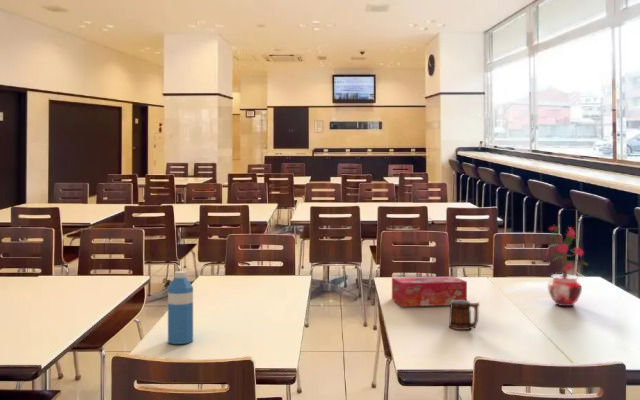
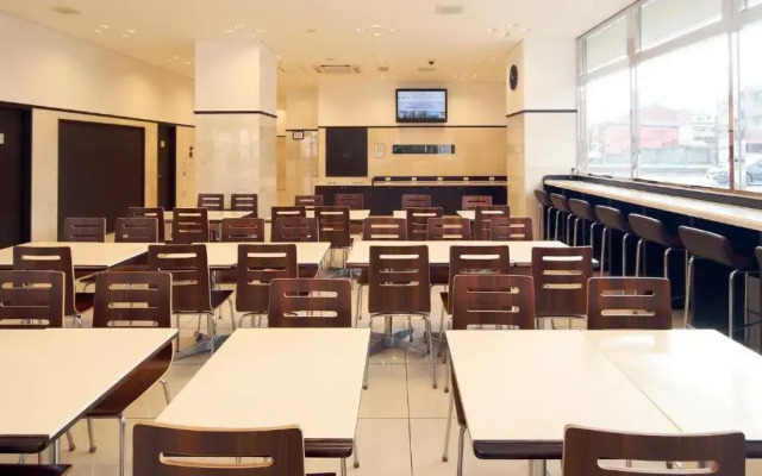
- water bottle (180, 306)
- tissue box (428, 290)
- mug (464, 314)
- potted plant (566, 264)
